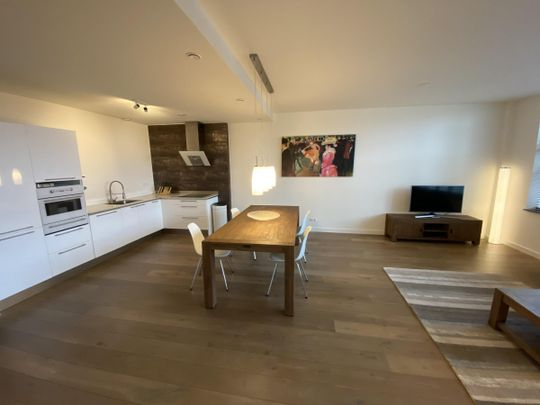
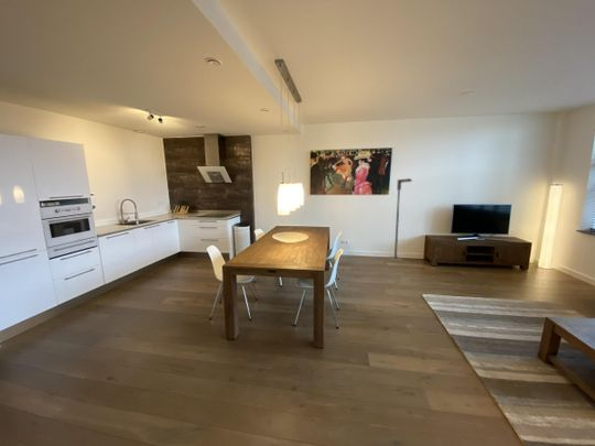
+ floor lamp (398, 221)
